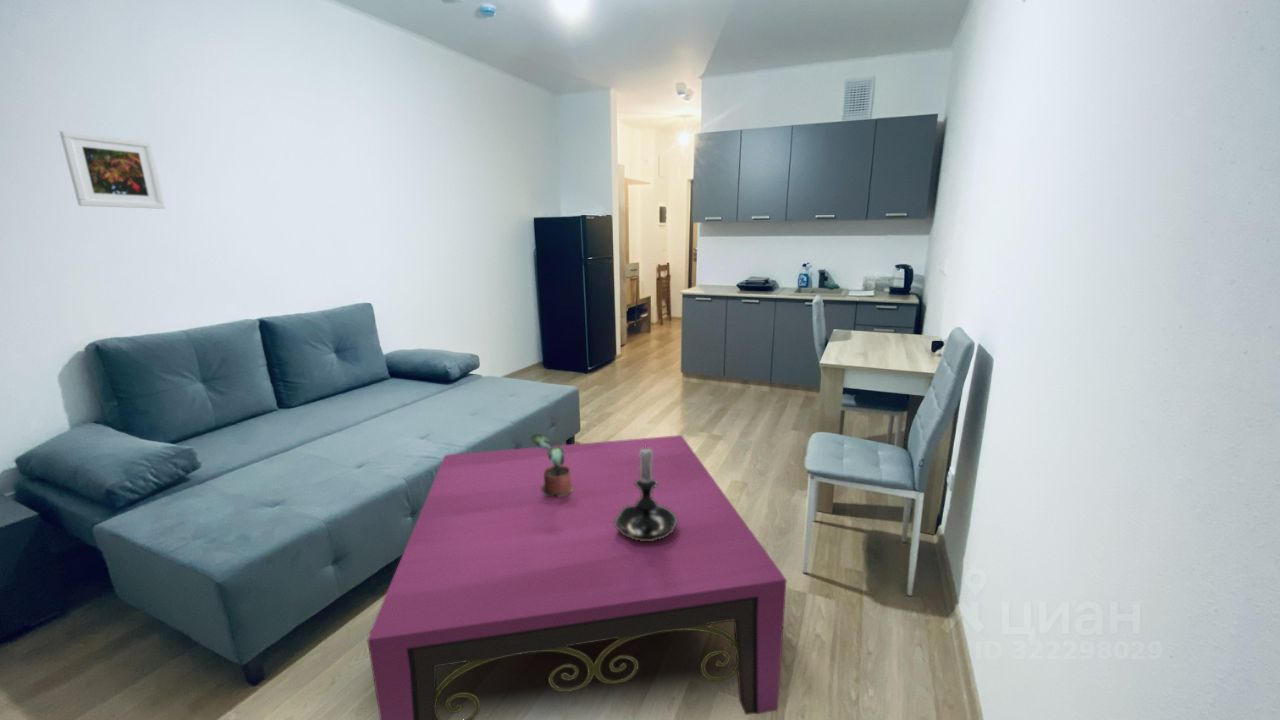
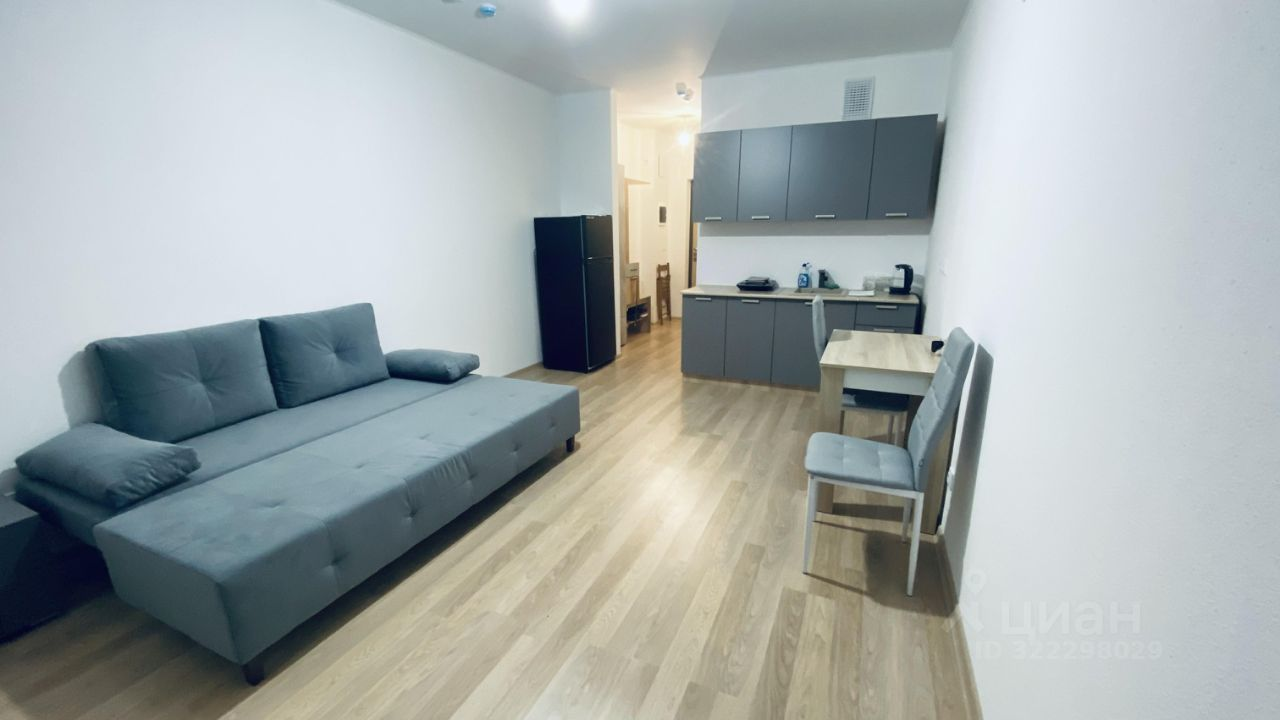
- coffee table (579, 558)
- potted plant (553, 464)
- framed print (116, 172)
- candle holder (645, 486)
